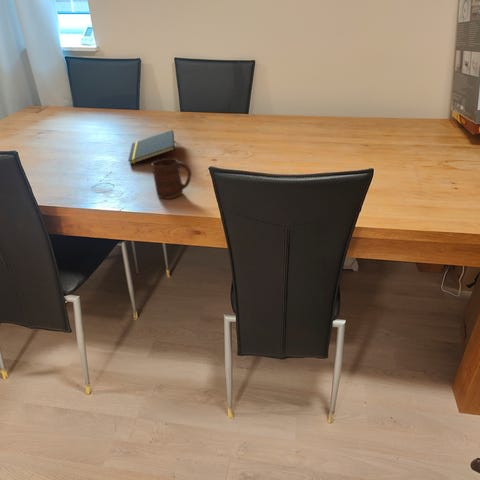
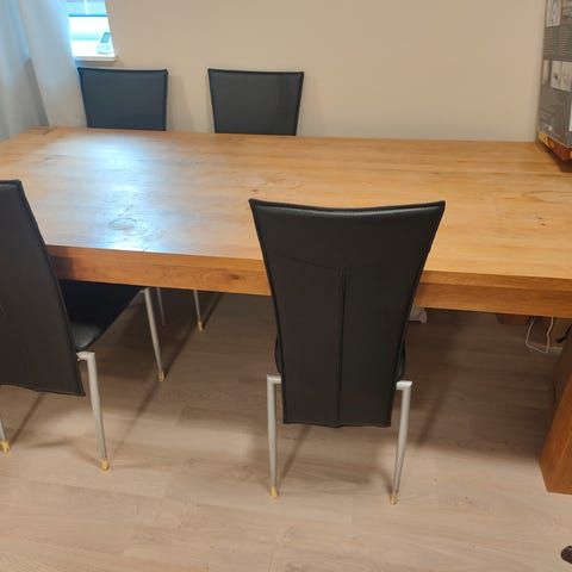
- notepad (152, 146)
- cup (171, 177)
